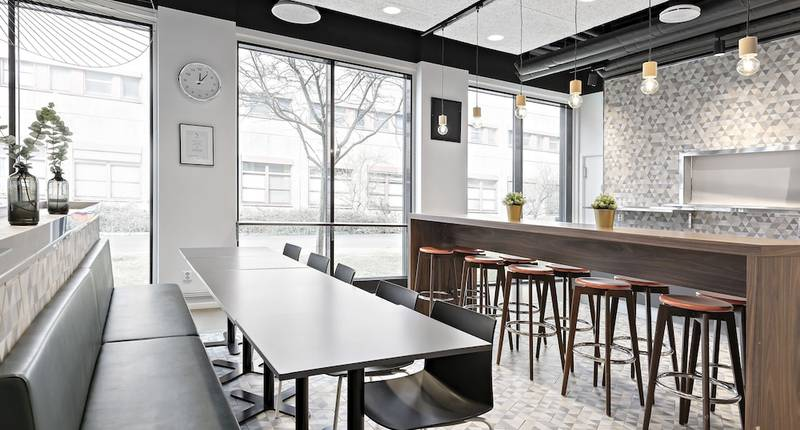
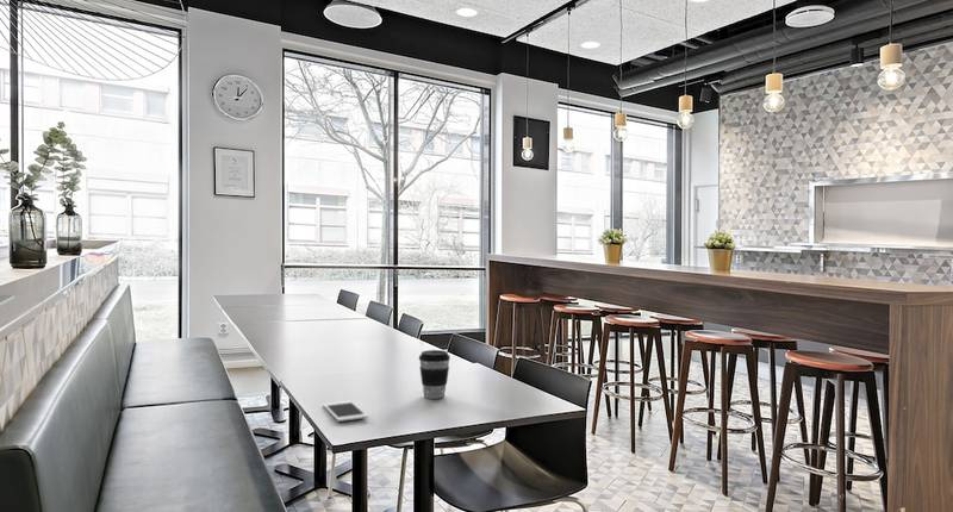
+ coffee cup (434, 374)
+ cell phone (344, 410)
